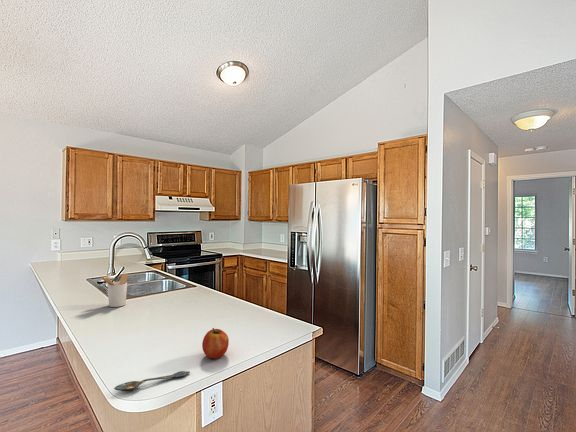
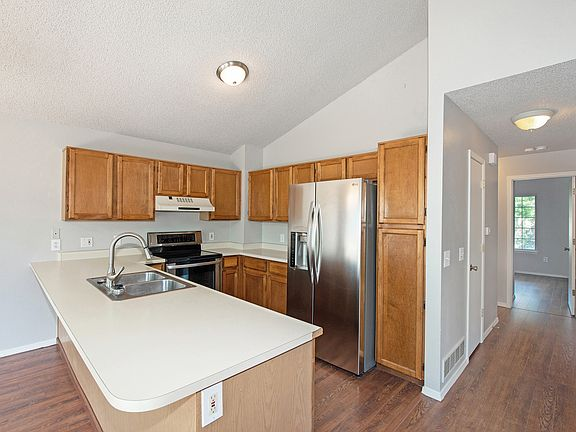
- utensil holder (113, 289)
- fruit (215, 341)
- spoon (154, 379)
